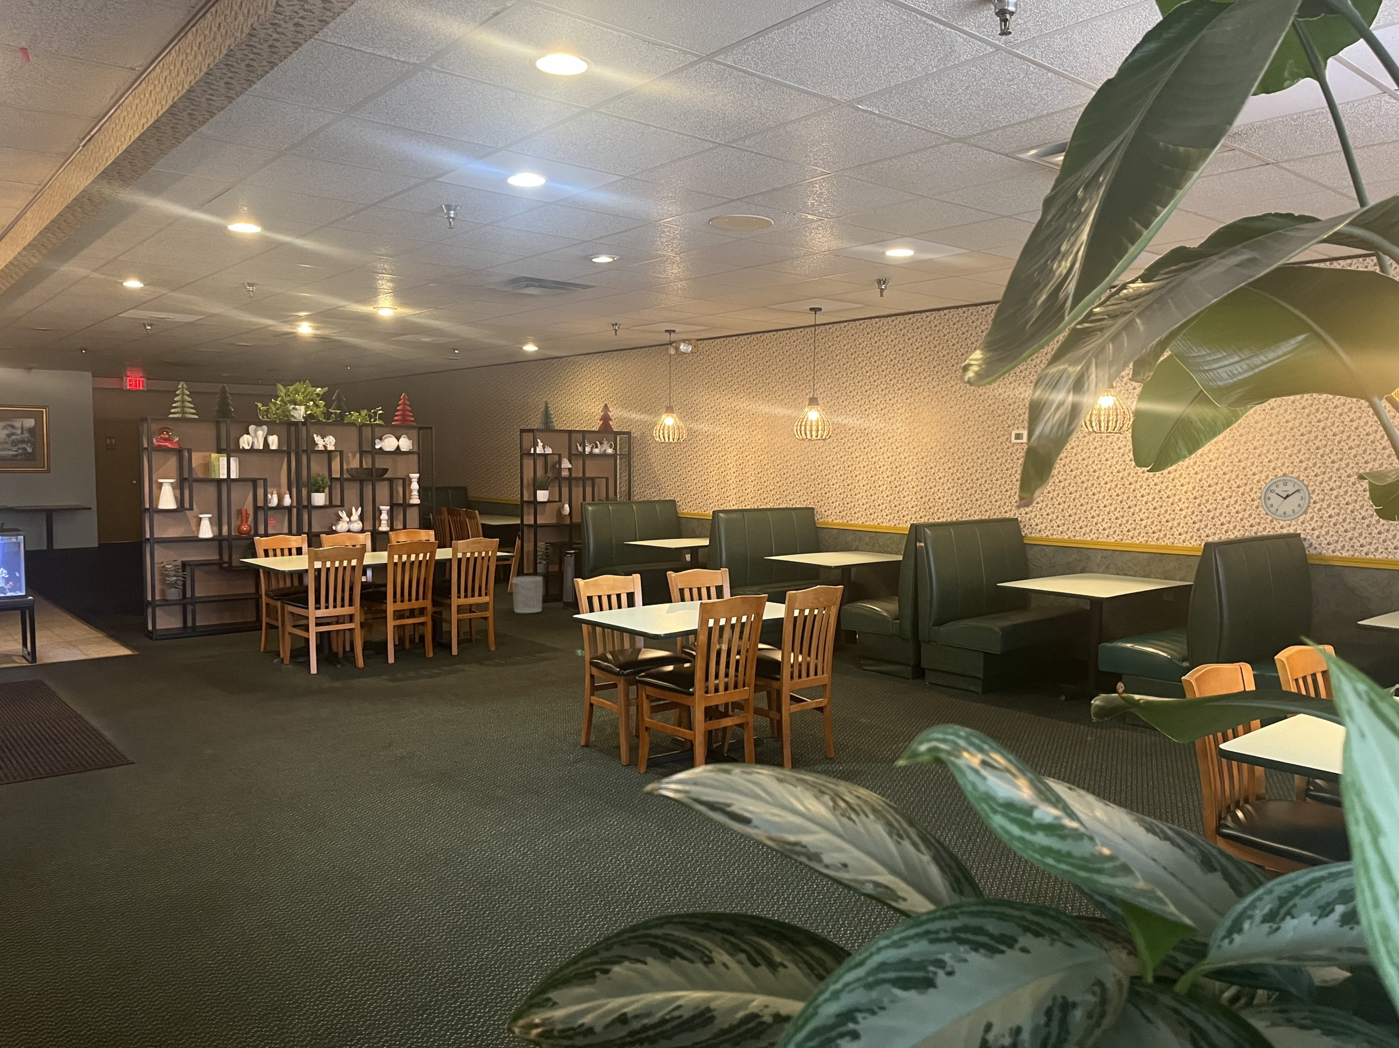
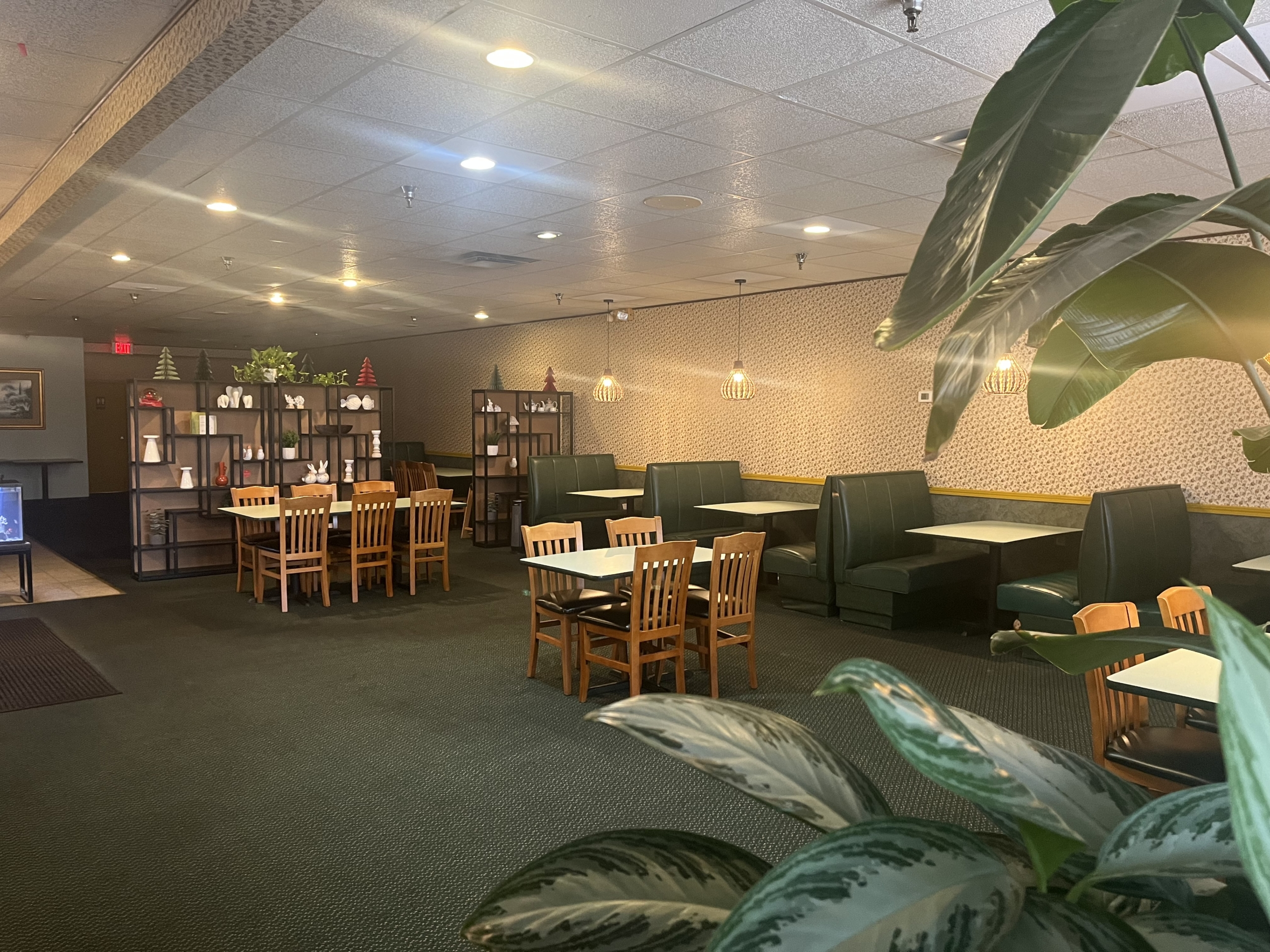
- wall clock (1284, 499)
- waste bin (528, 594)
